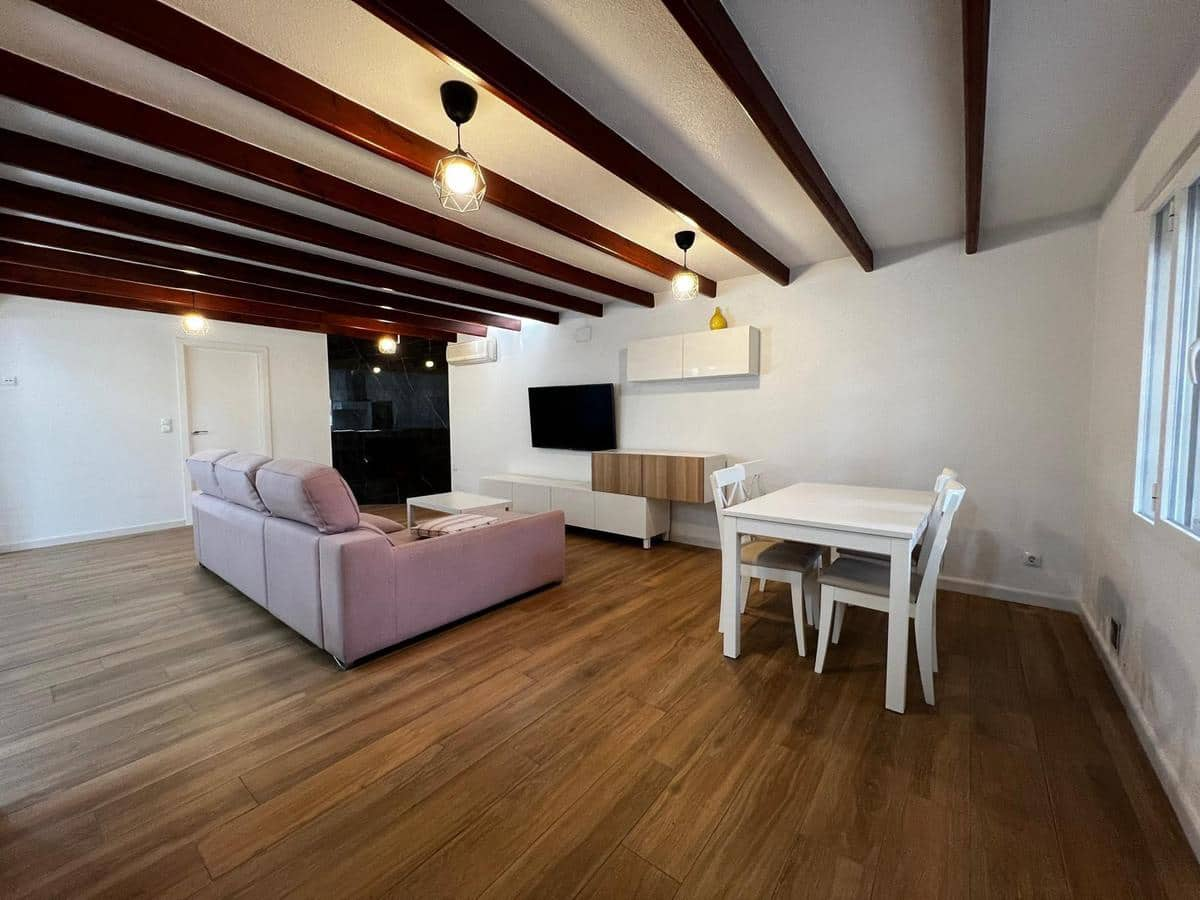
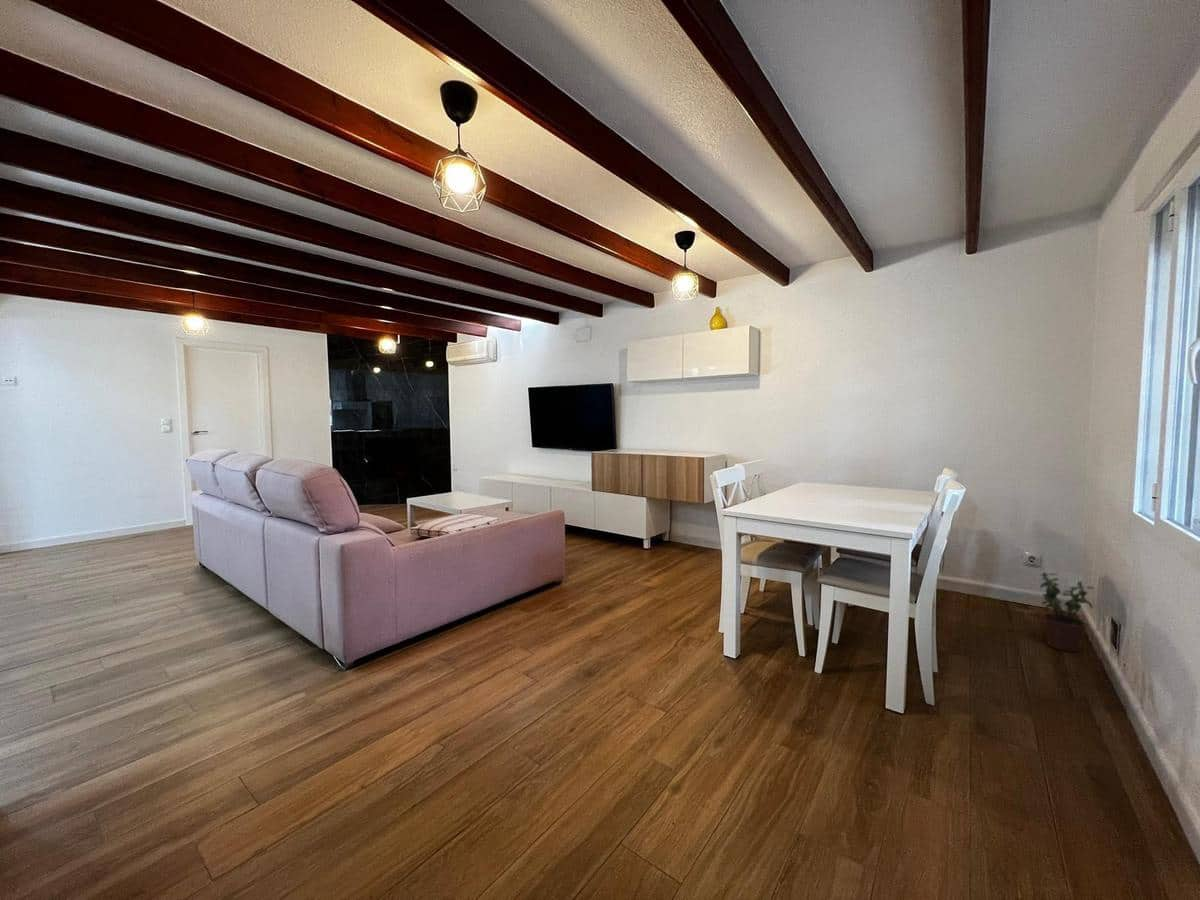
+ potted plant (1067, 611)
